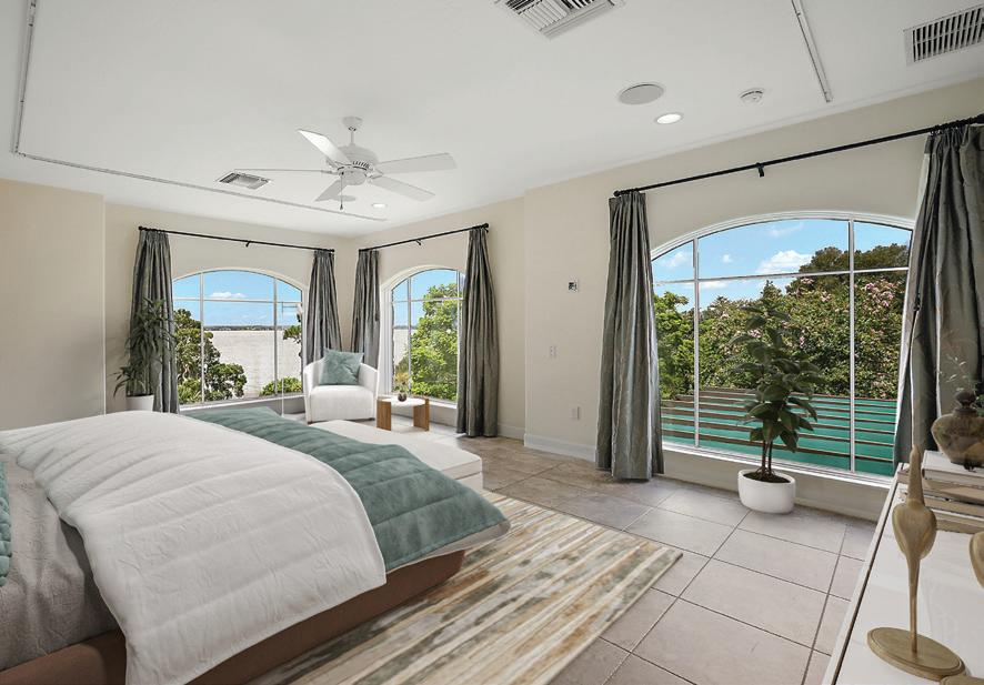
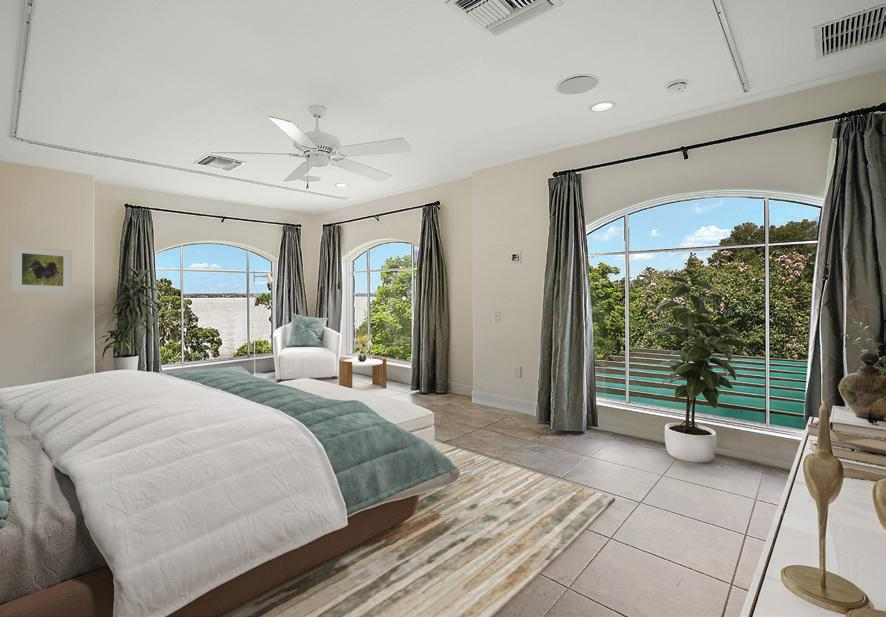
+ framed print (43, 270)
